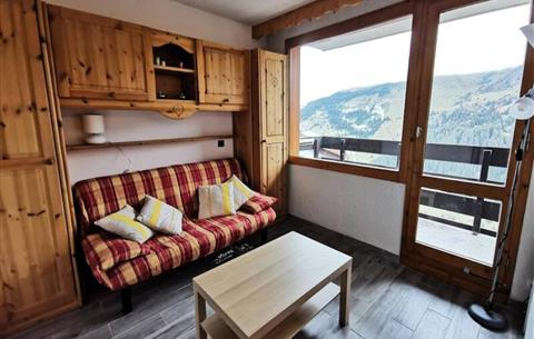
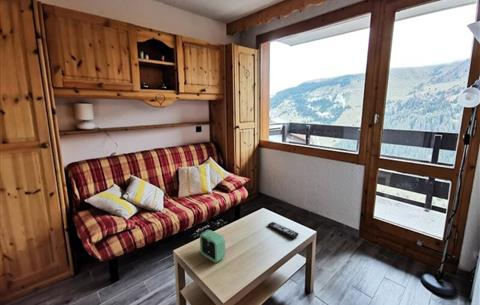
+ remote control (282, 229)
+ alarm clock (212, 245)
